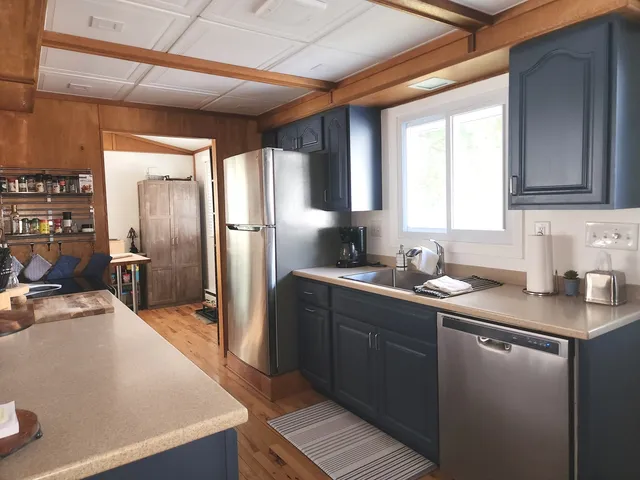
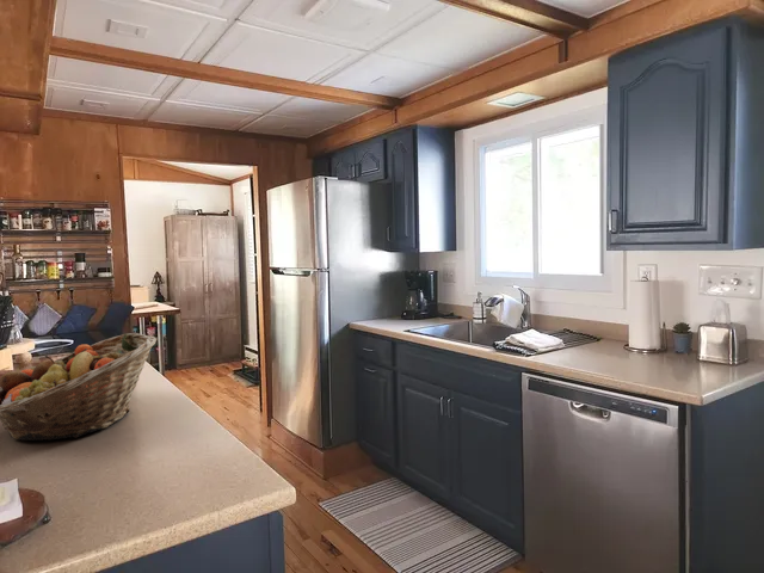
+ fruit basket (76, 381)
